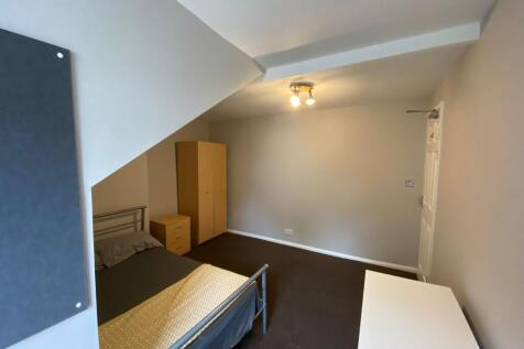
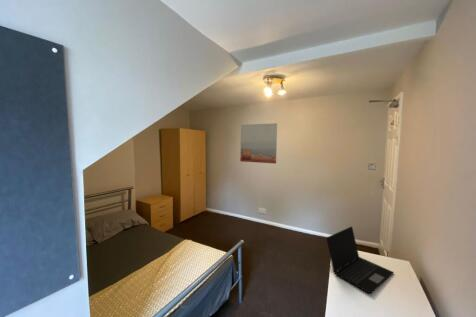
+ wall art (257, 143)
+ laptop (358, 255)
